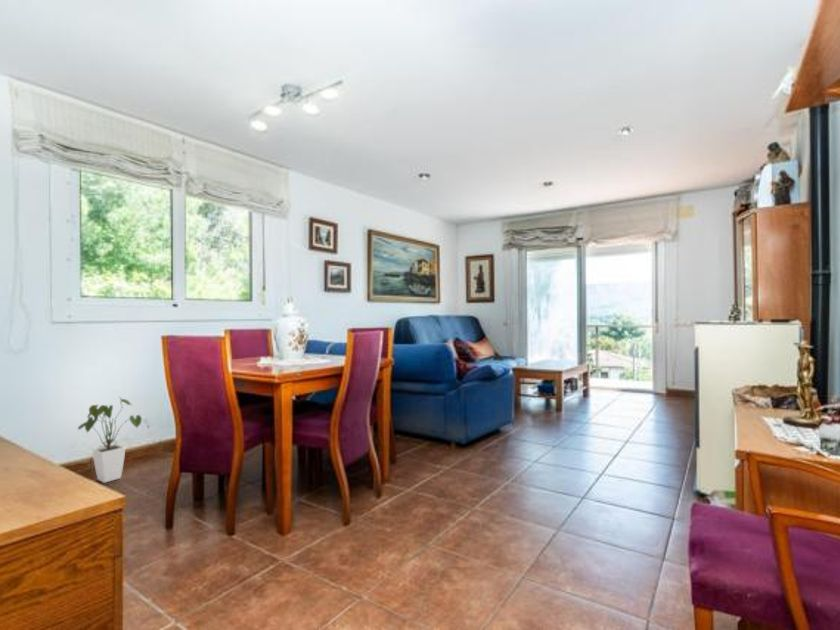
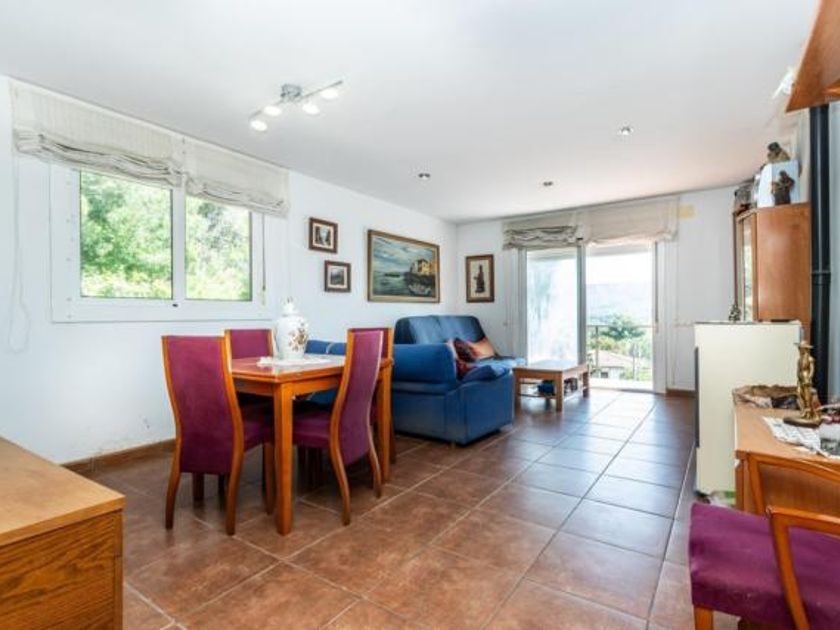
- house plant (114, 438)
